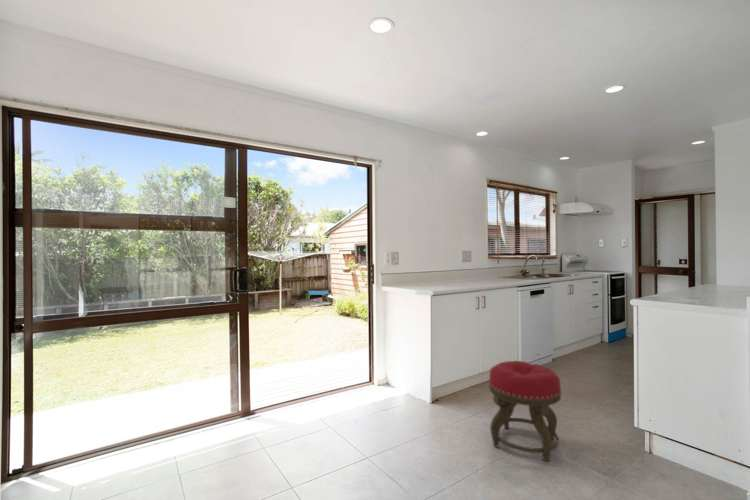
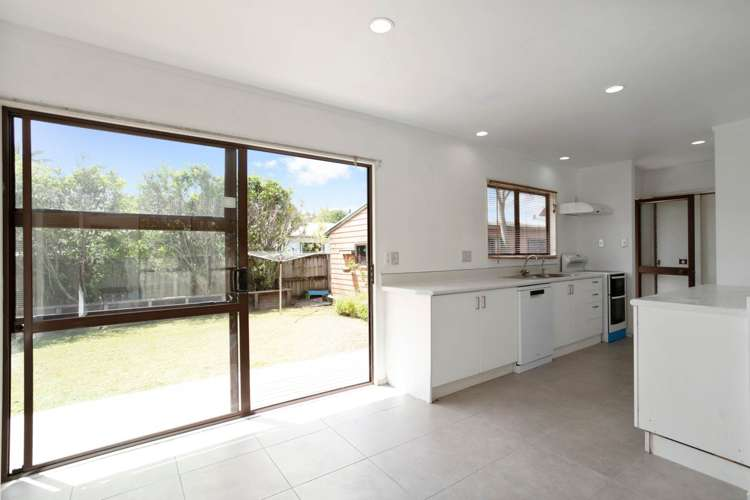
- stool (523, 404)
